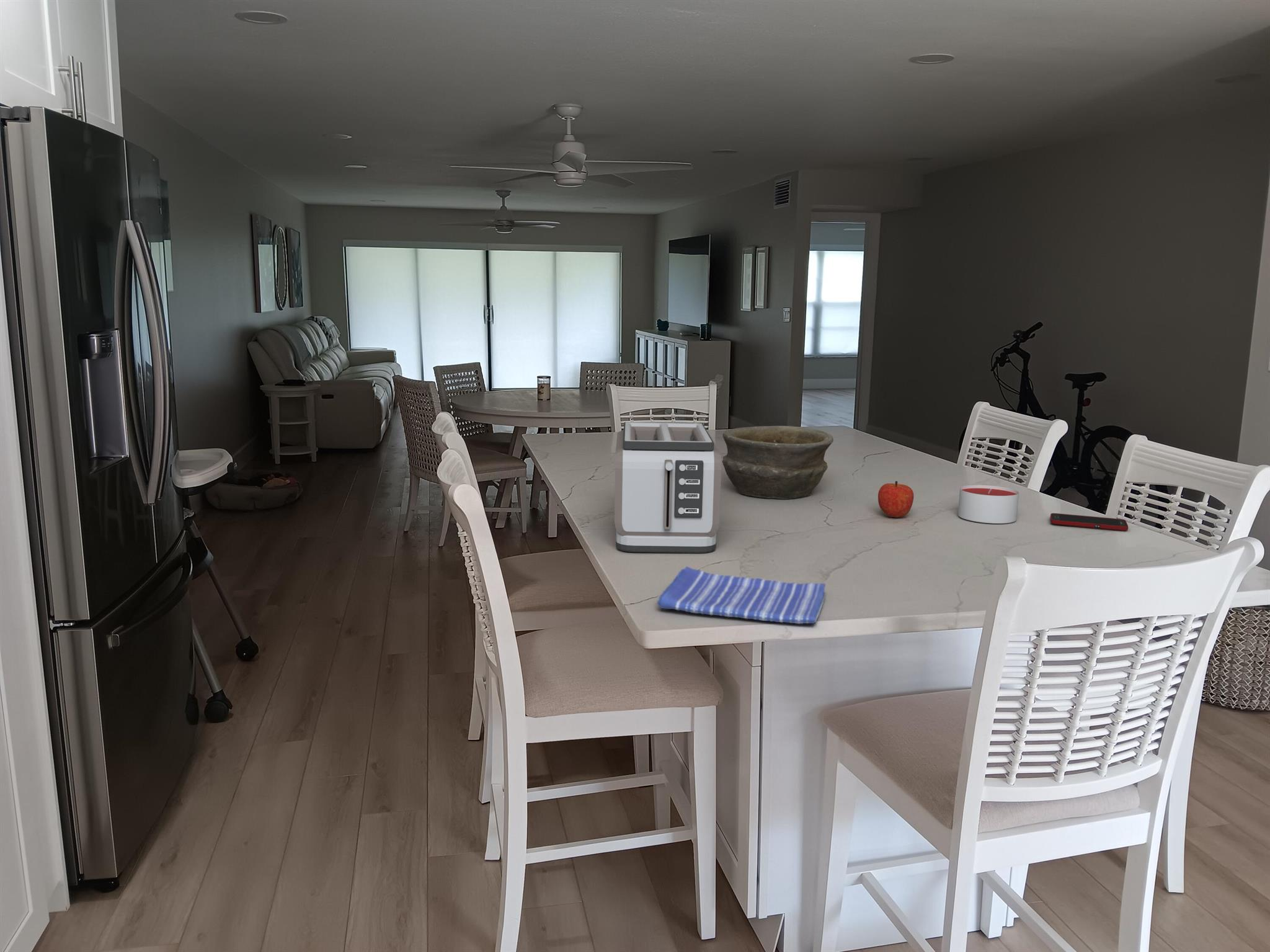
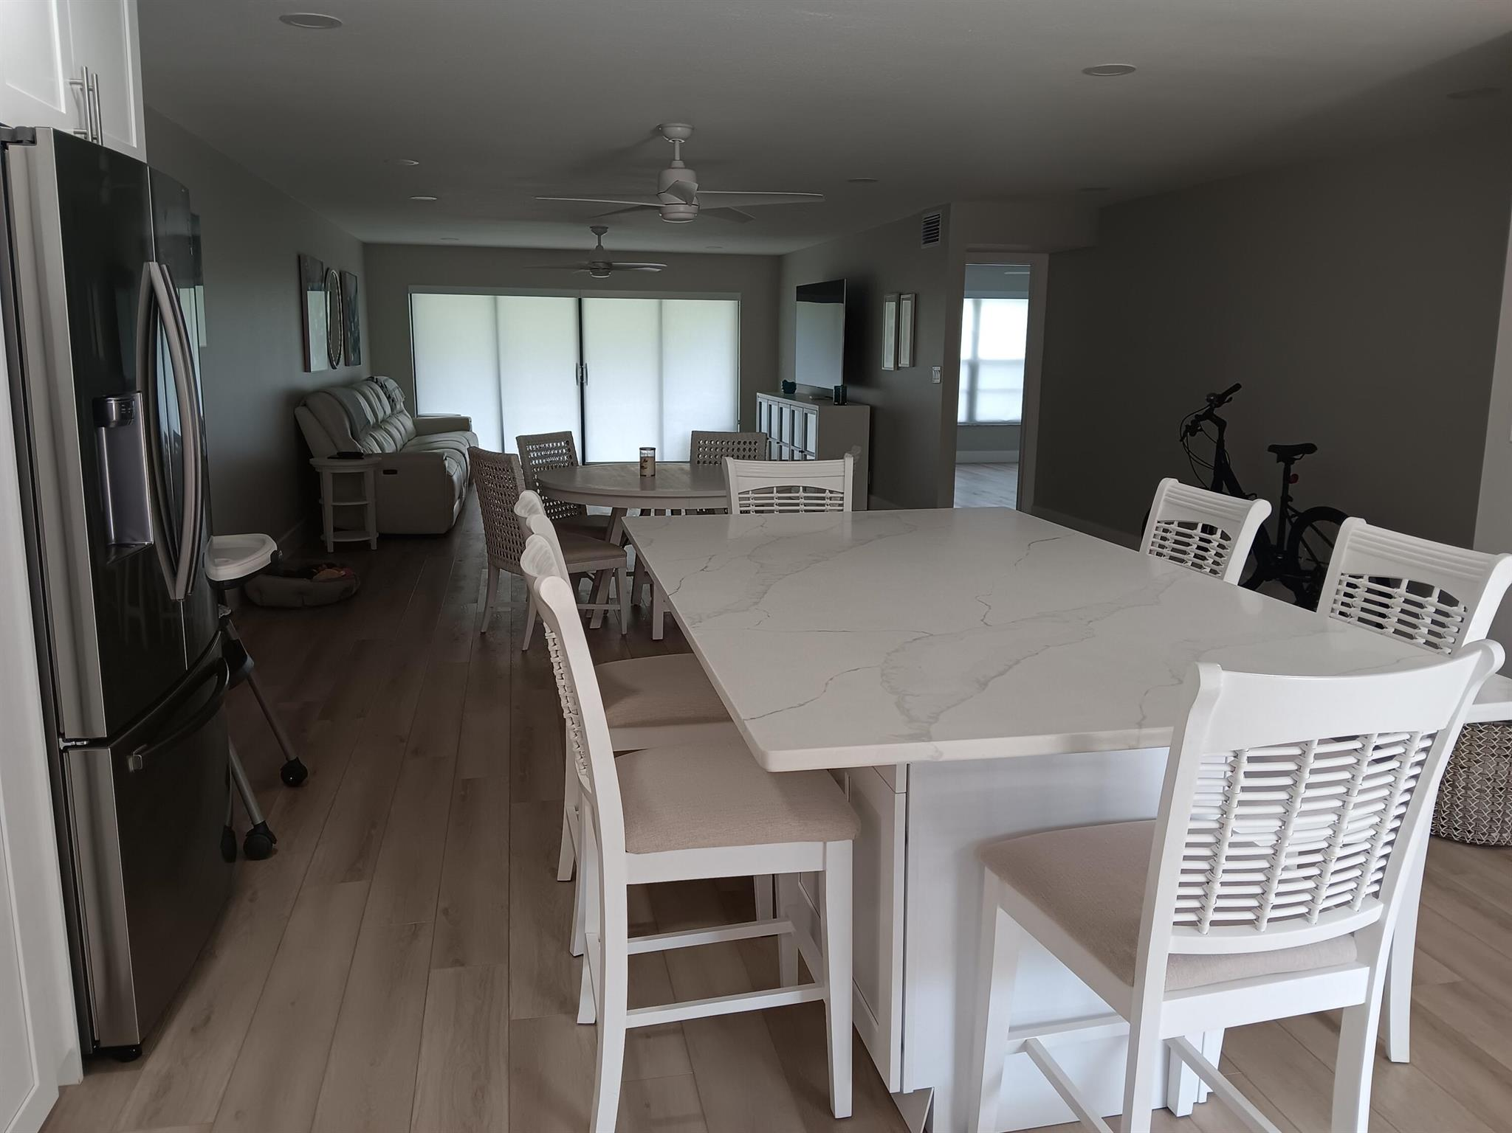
- fruit (895, 498)
- cell phone (1088, 522)
- dish towel (744, 594)
- toaster (665, 483)
- candle (988, 503)
- bowl (776, 462)
